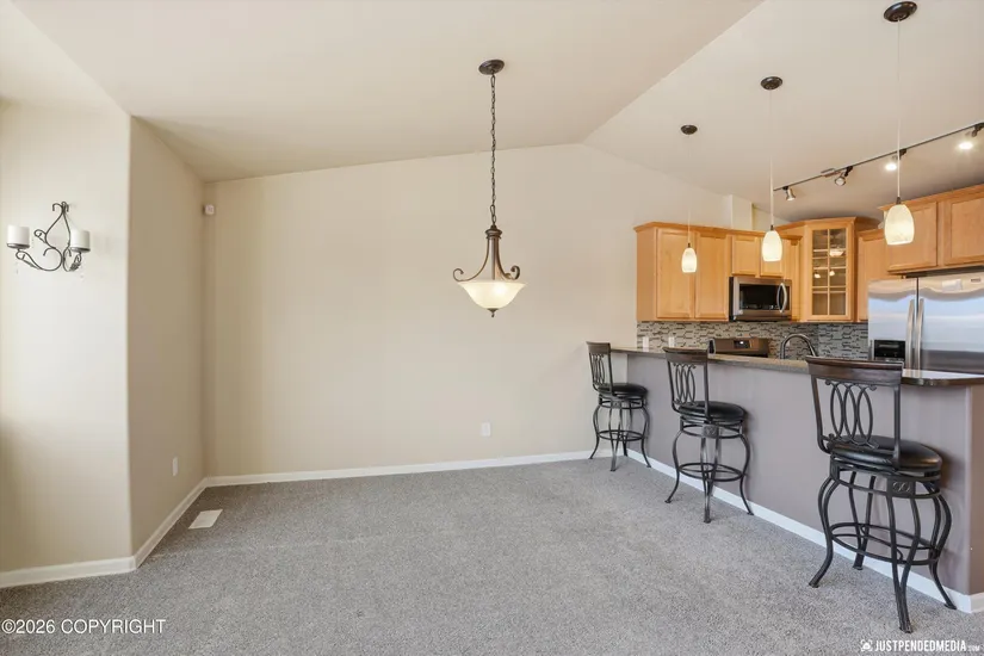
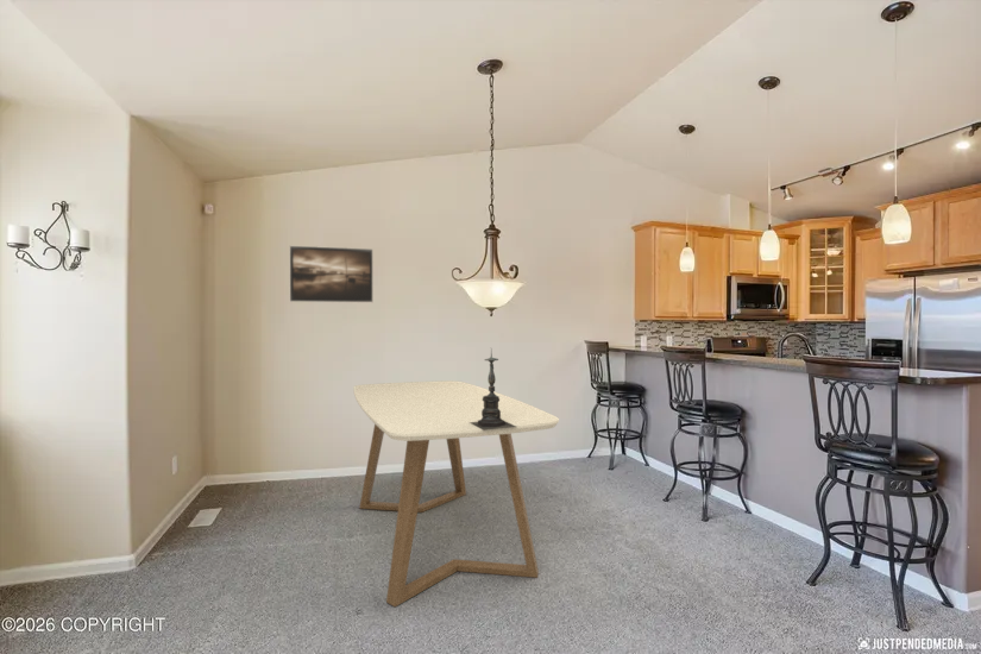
+ candle holder (492, 385)
+ dining table (425, 465)
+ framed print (332, 275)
